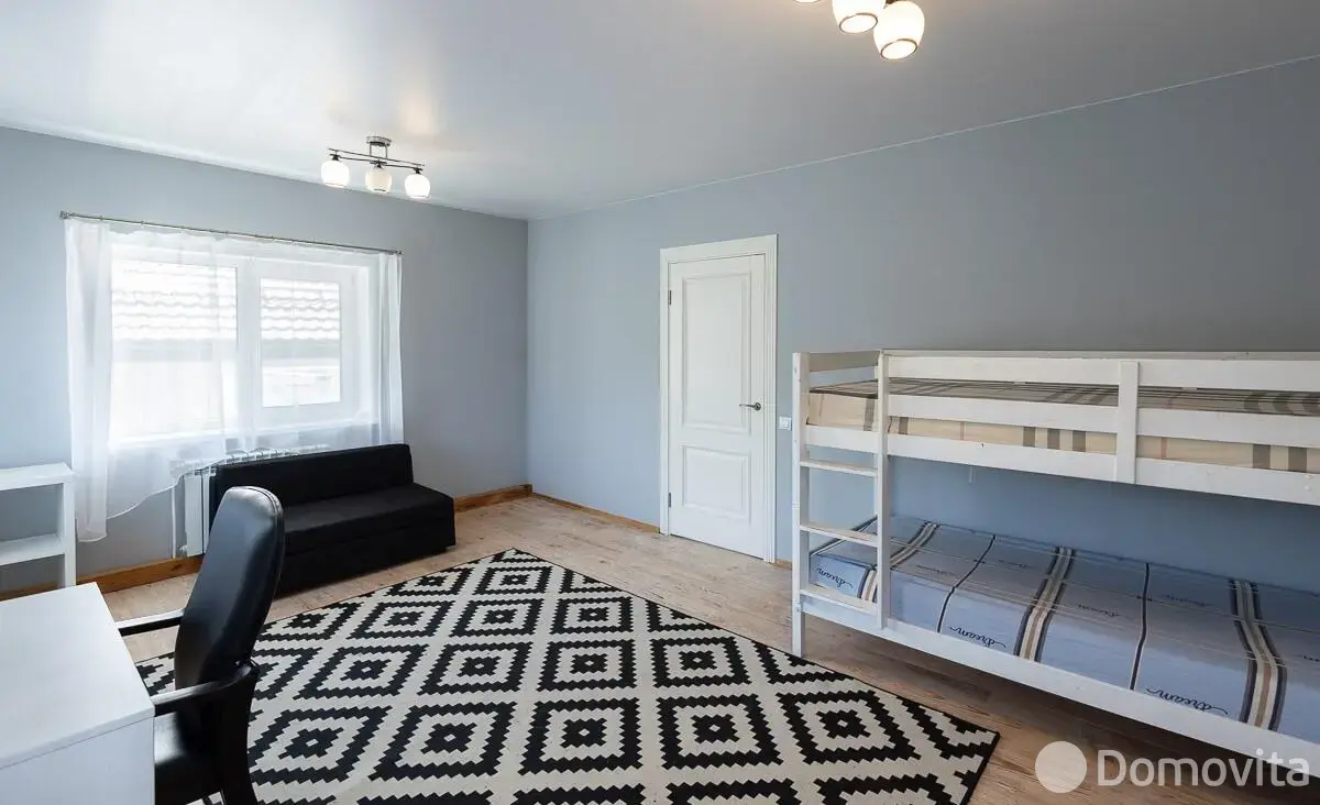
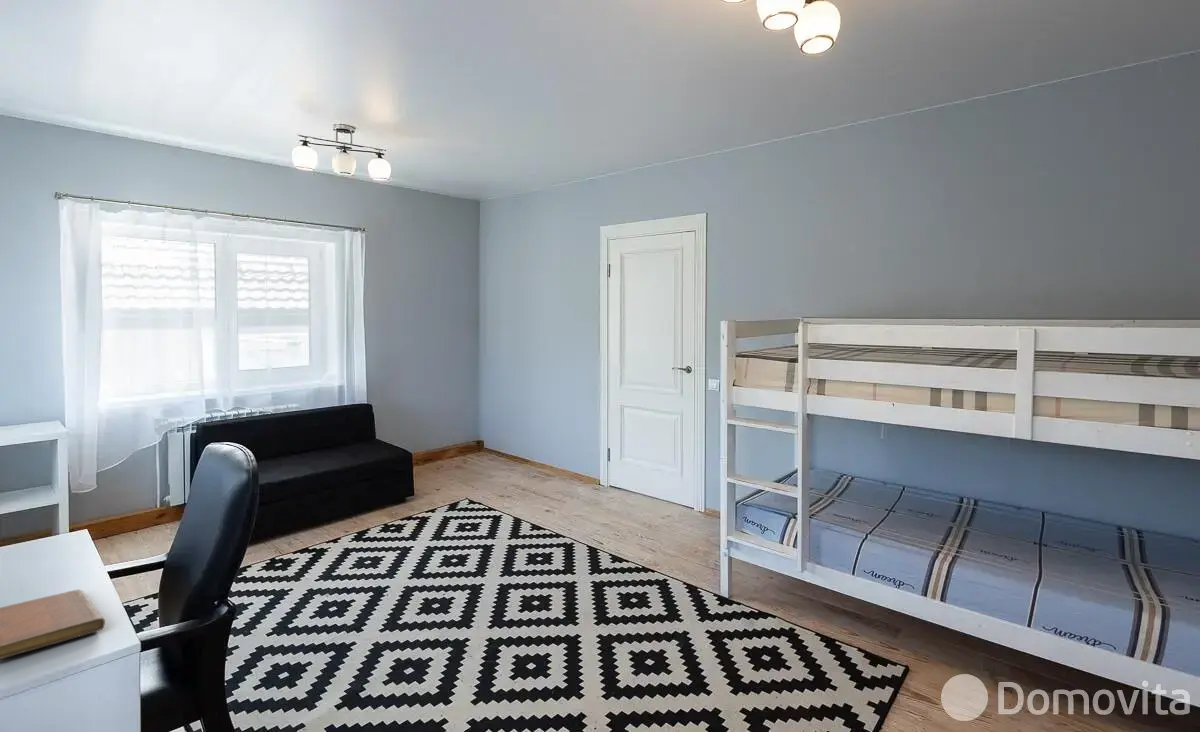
+ notebook (43, 620)
